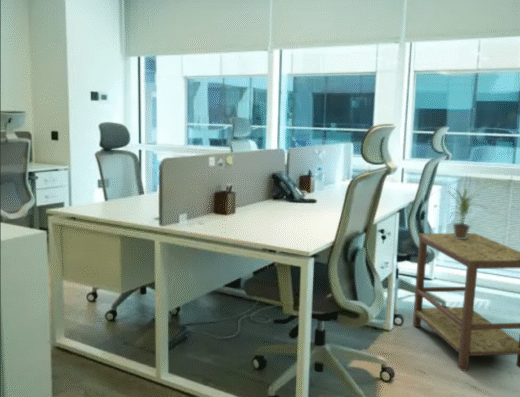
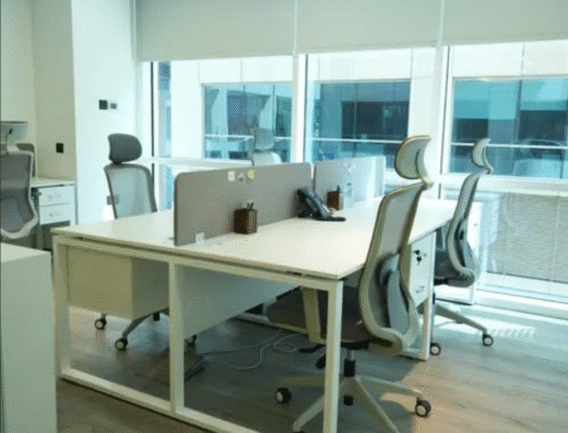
- side table (469, 295)
- potted plant (461, 211)
